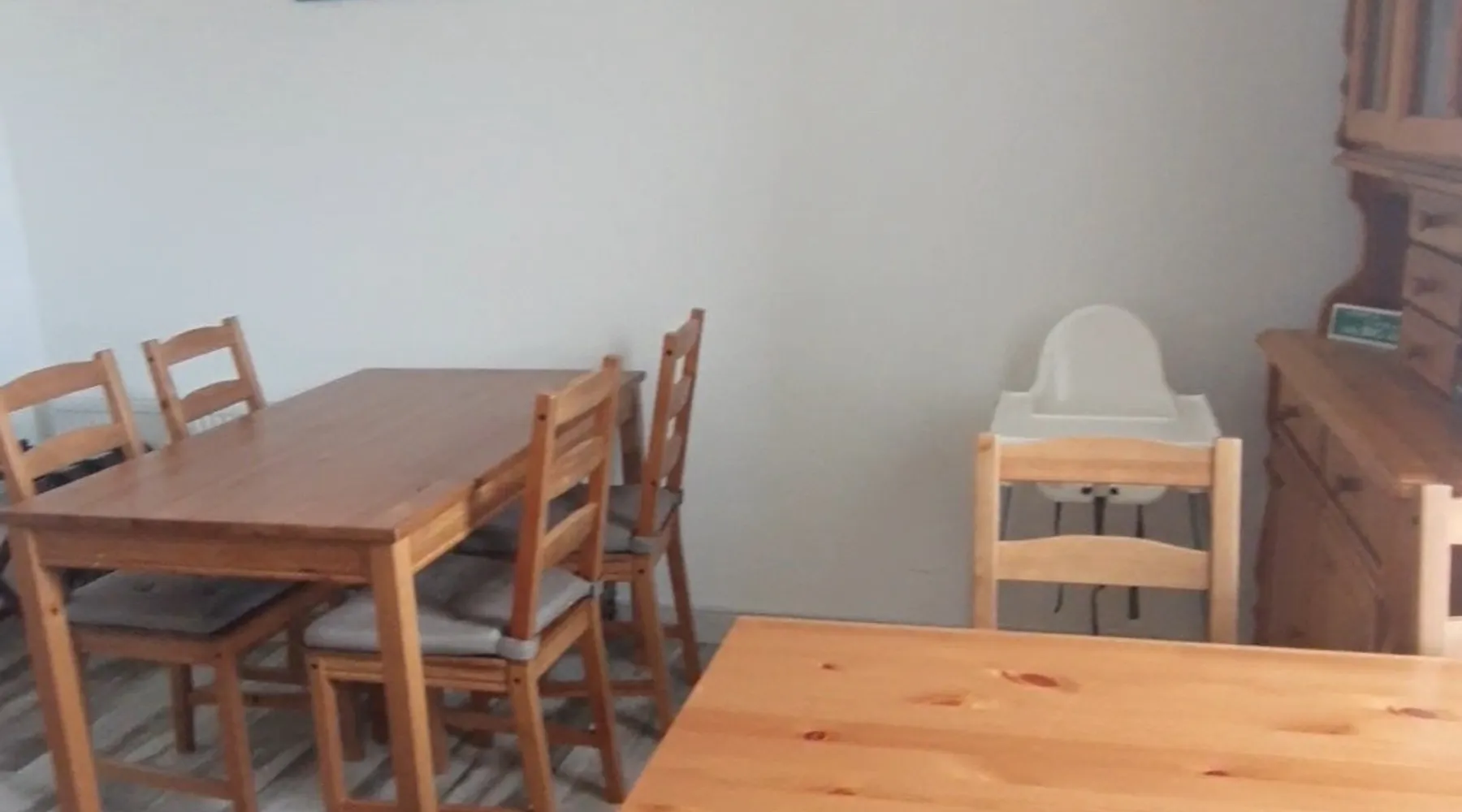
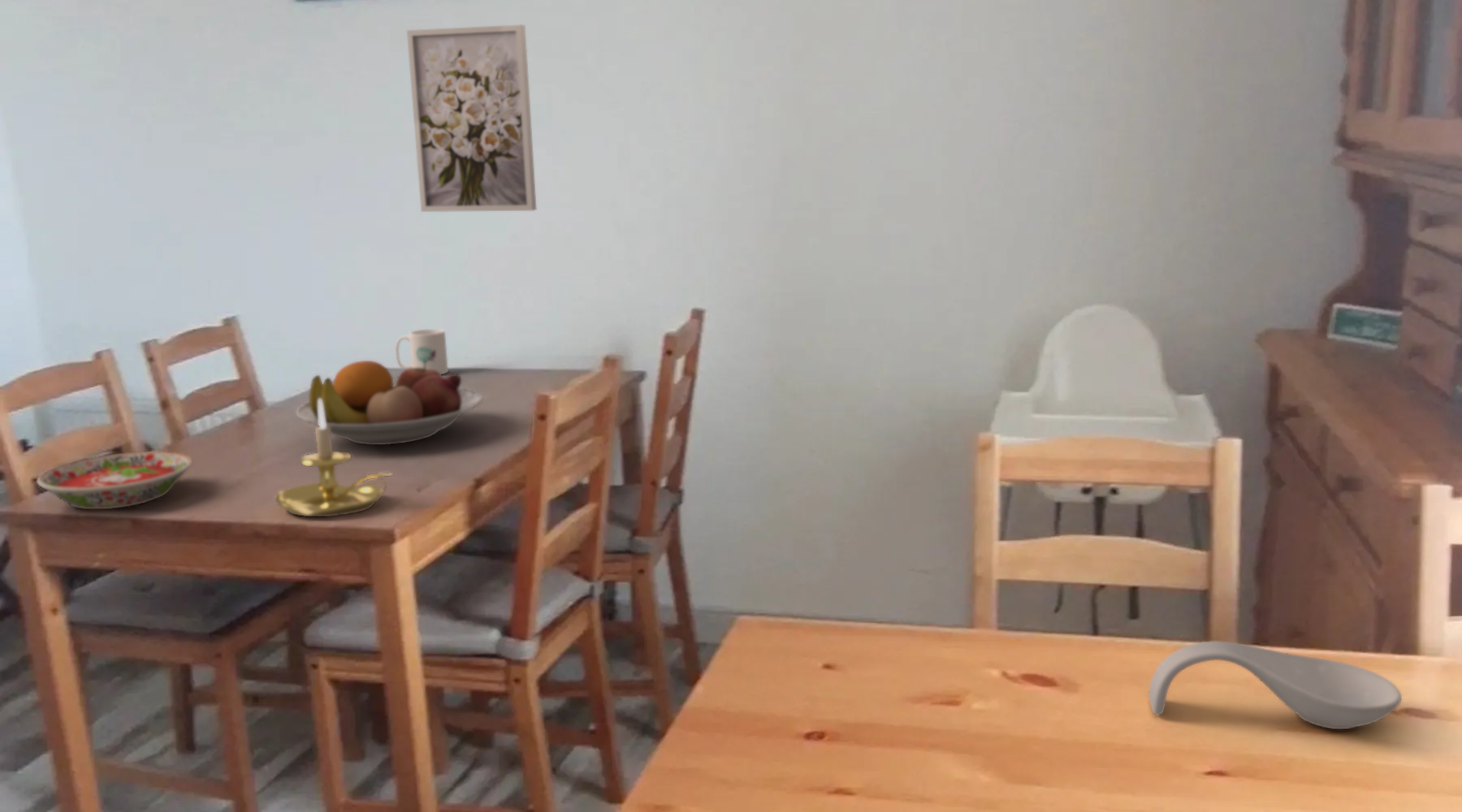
+ bowl (118, 483)
+ fruit bowl (390, 396)
+ candle holder (332, 452)
+ wall art (472, 120)
+ mug (421, 352)
+ spoon rest (1274, 681)
